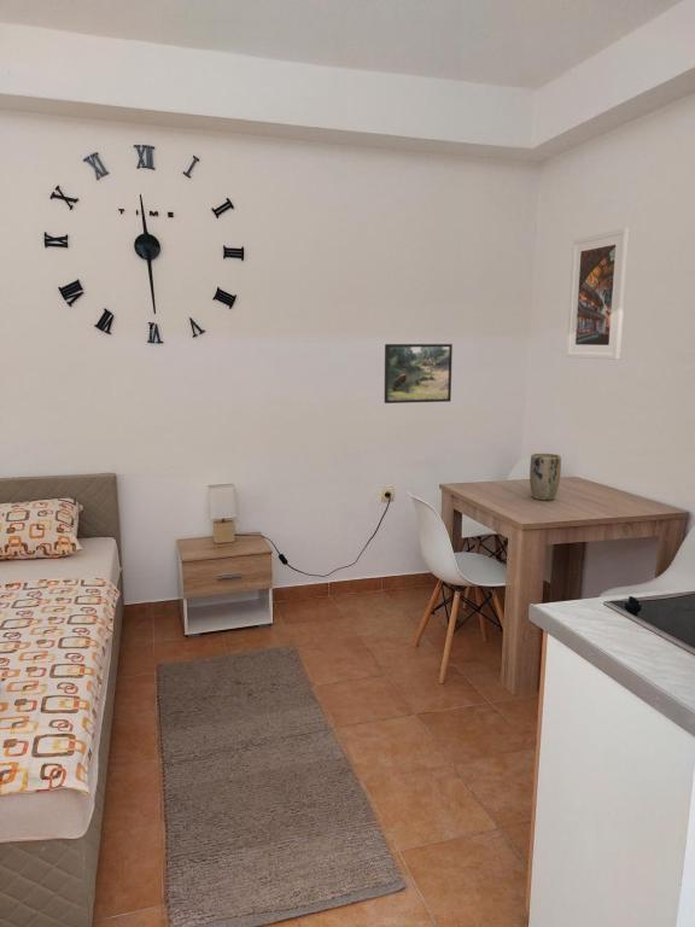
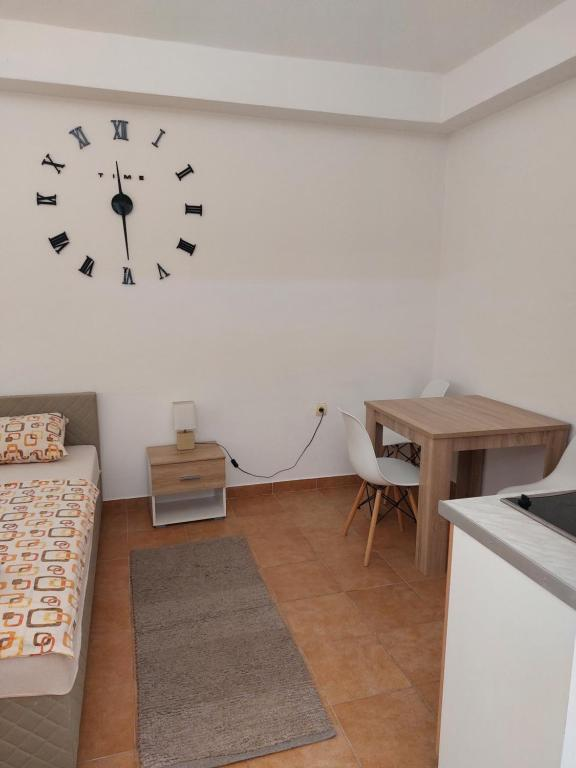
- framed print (417, 373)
- plant pot (544, 477)
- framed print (595, 297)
